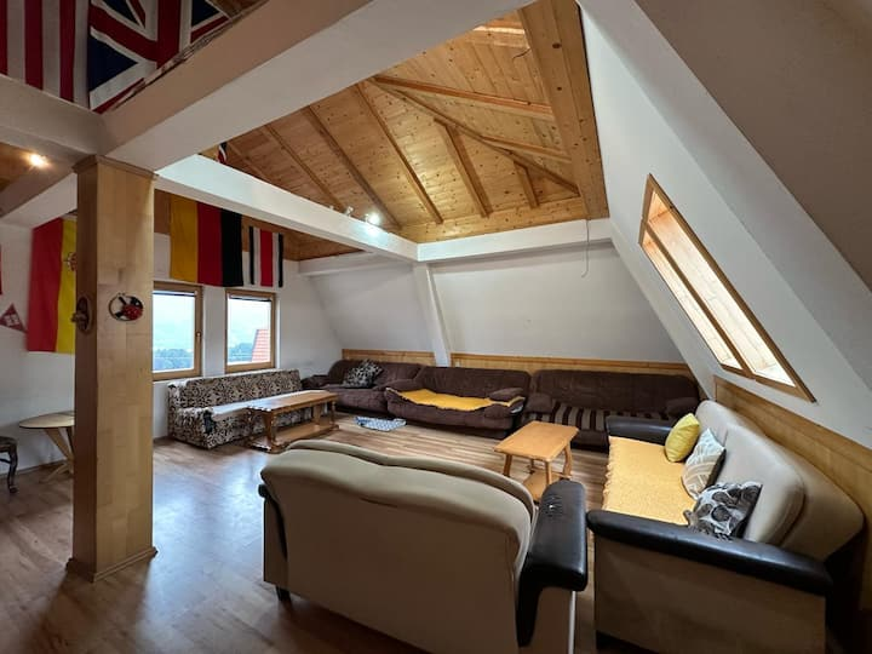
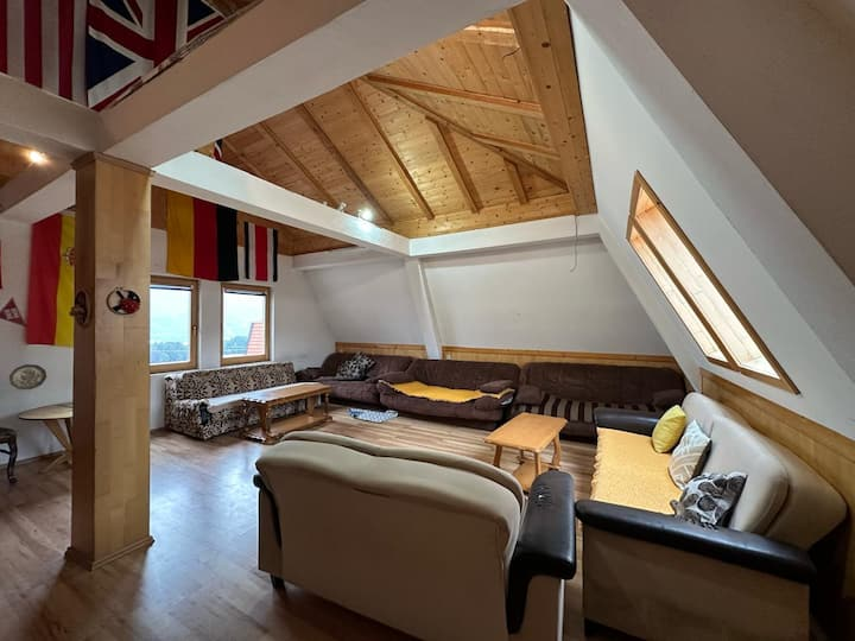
+ decorative plate (27, 376)
